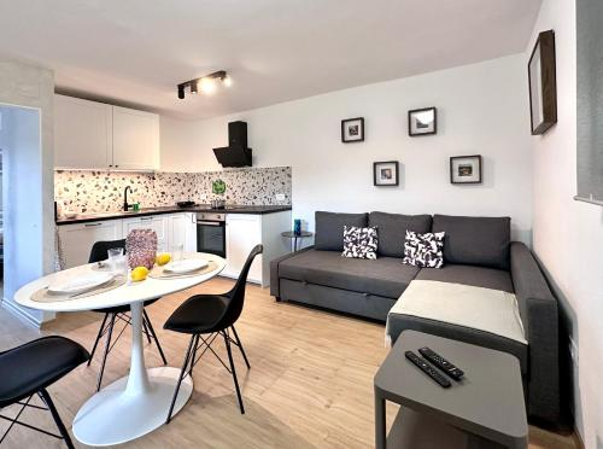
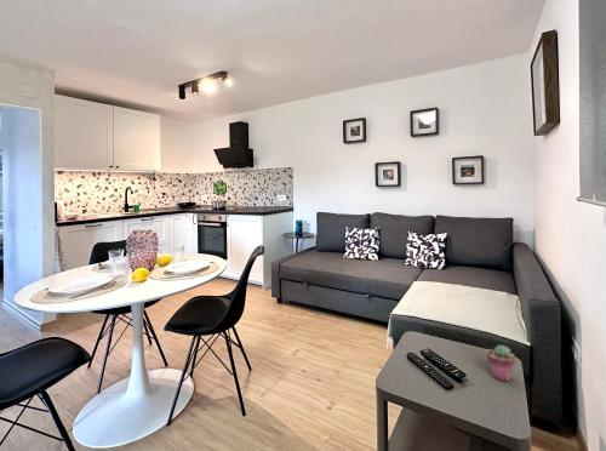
+ potted succulent (501, 360)
